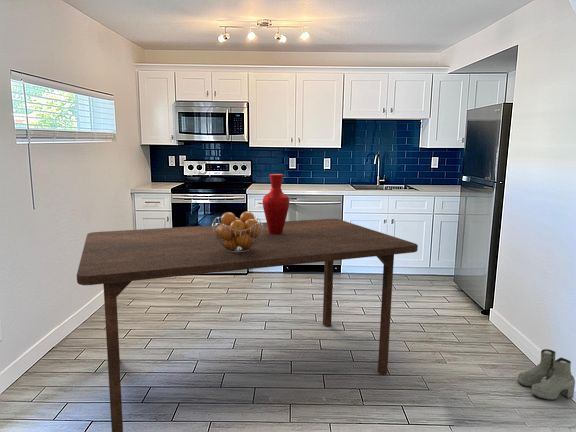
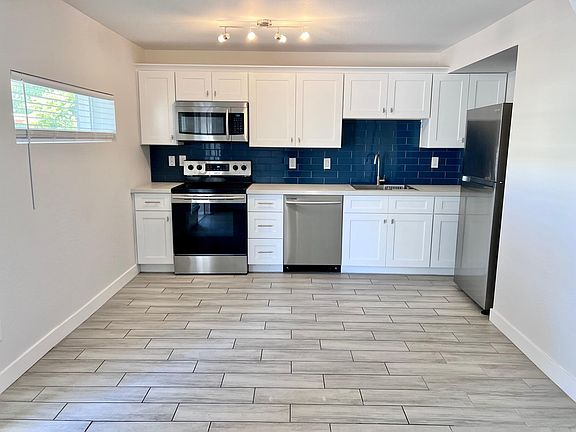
- fruit basket (238, 230)
- dining table (244, 269)
- boots (547, 372)
- vase (276, 203)
